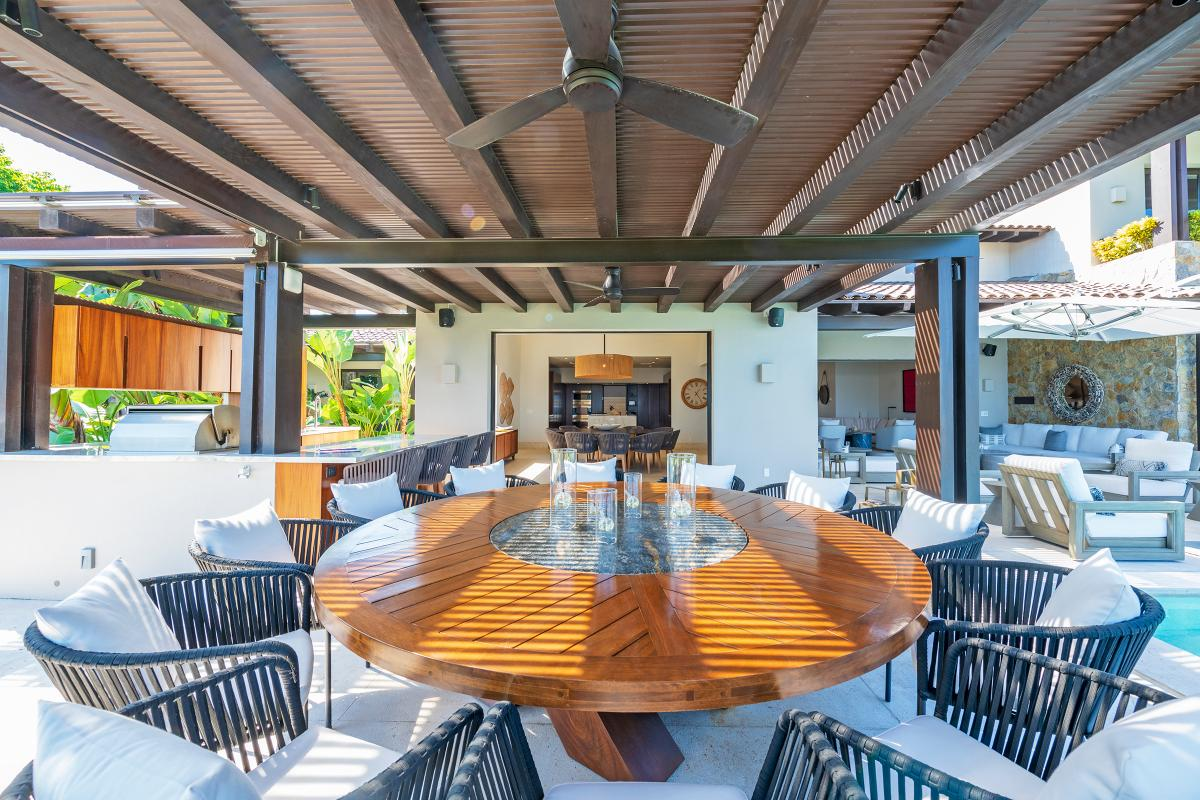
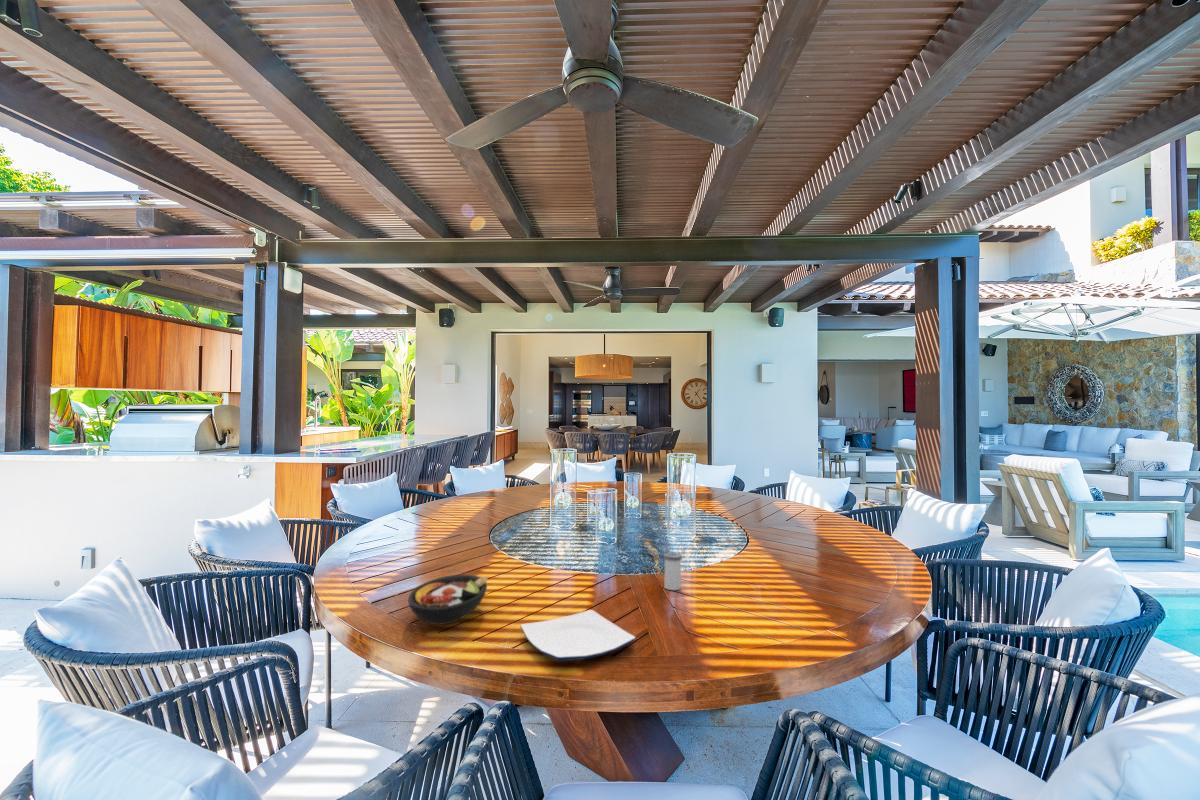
+ plate (576, 637)
+ salt shaker (672, 571)
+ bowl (448, 599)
